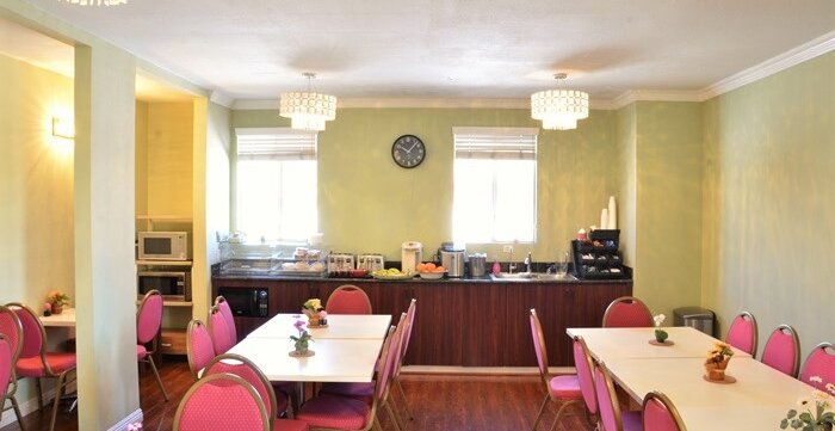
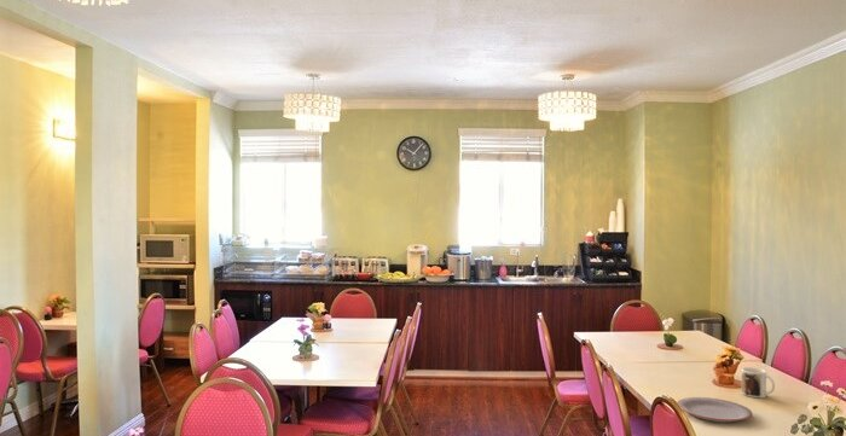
+ mug (755, 383)
+ plate (713, 409)
